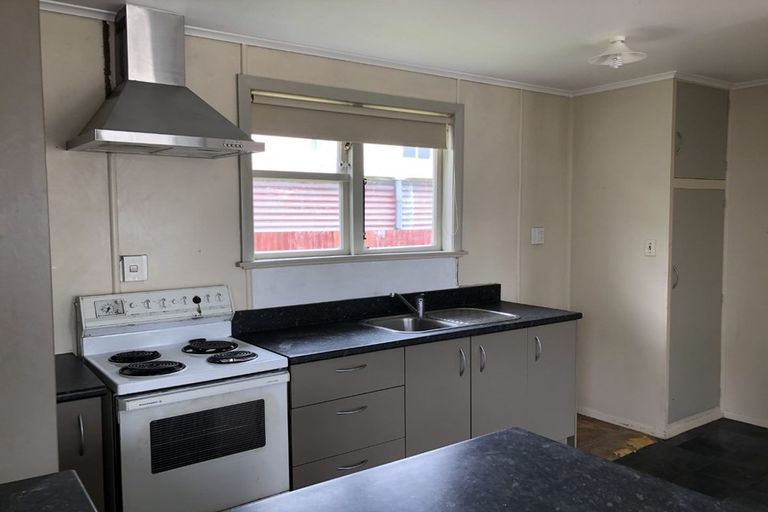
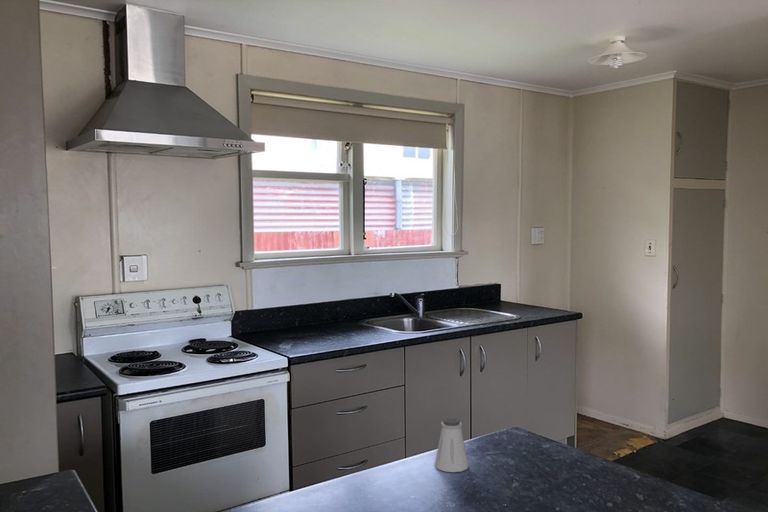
+ saltshaker (451, 442)
